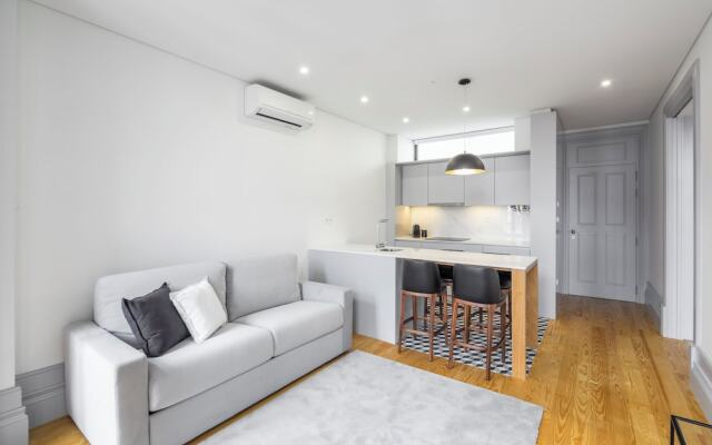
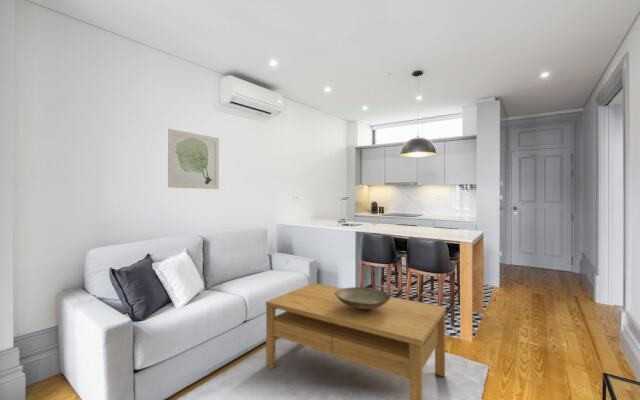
+ coffee table (353, 337)
+ decorative bowl (362, 300)
+ wall art (195, 161)
